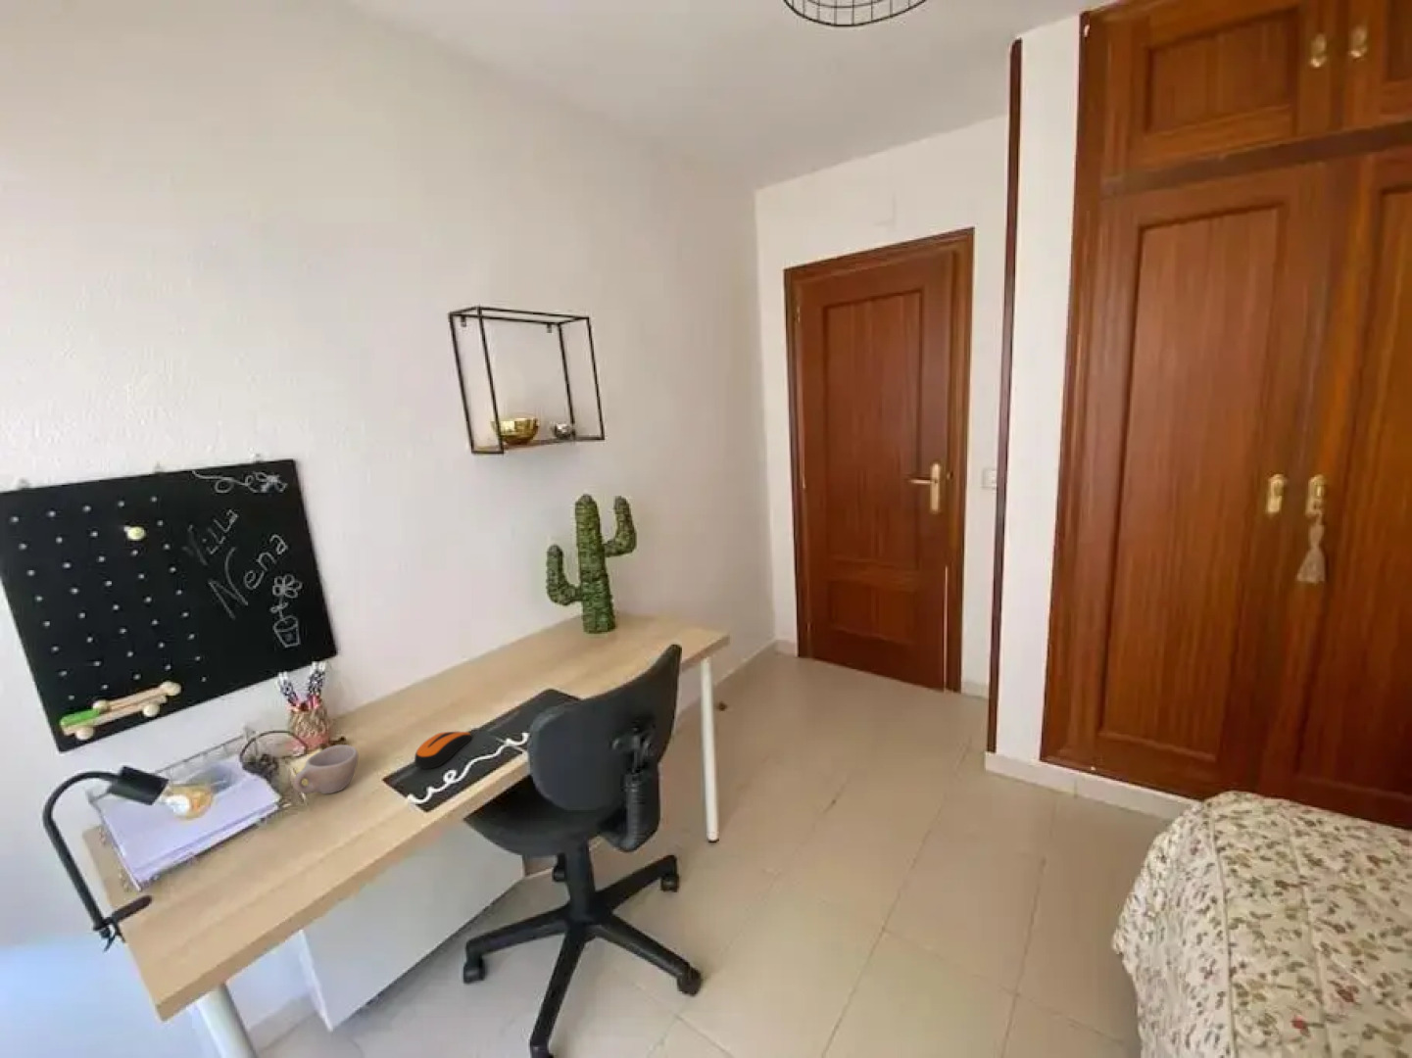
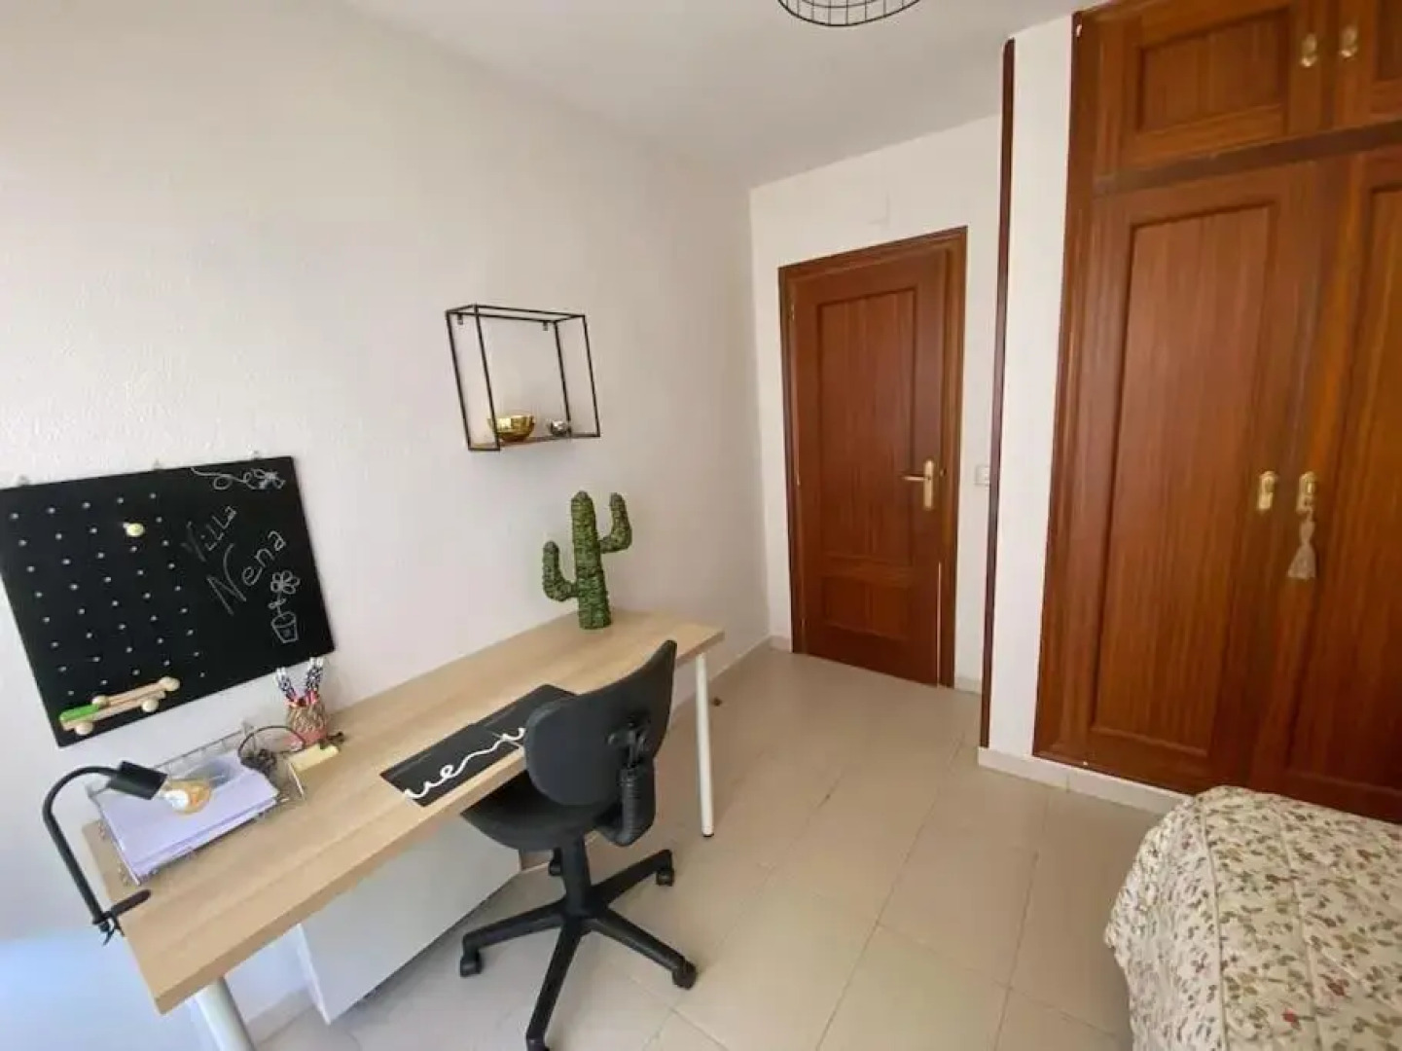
- computer mouse (441, 743)
- cup (326, 775)
